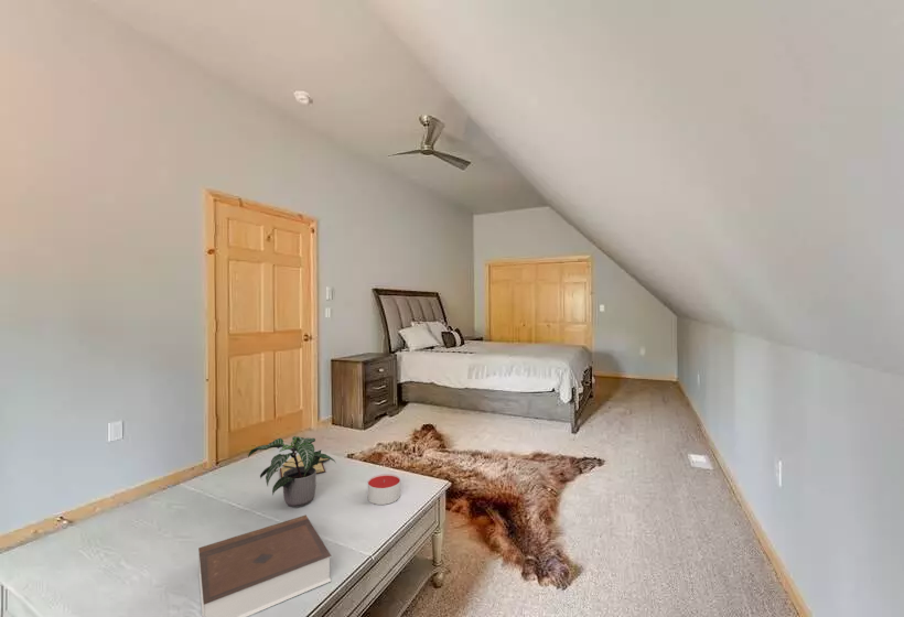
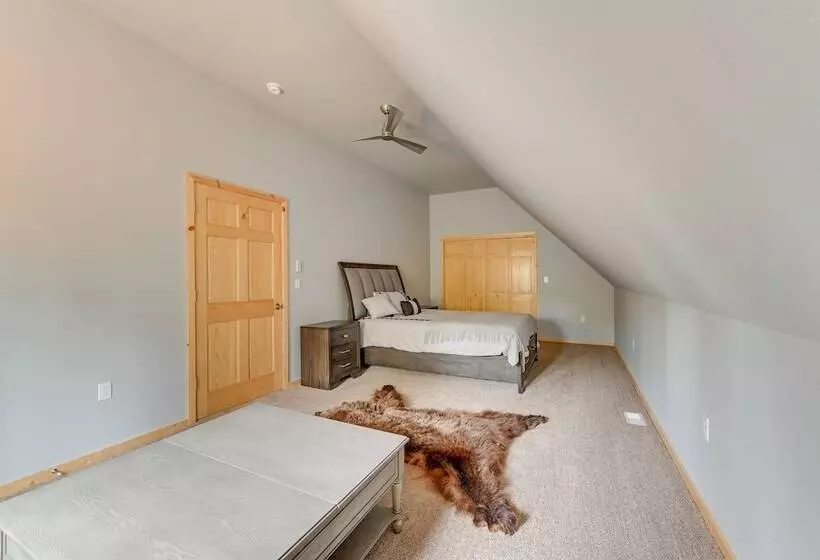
- potted plant (292, 472)
- diary (302, 463)
- book (263, 564)
- candle (384, 487)
